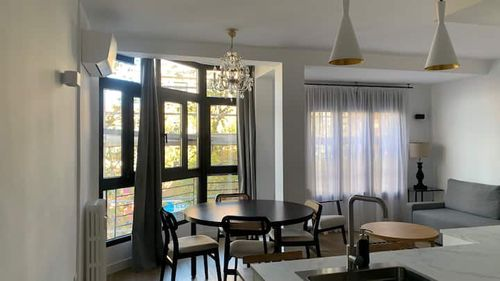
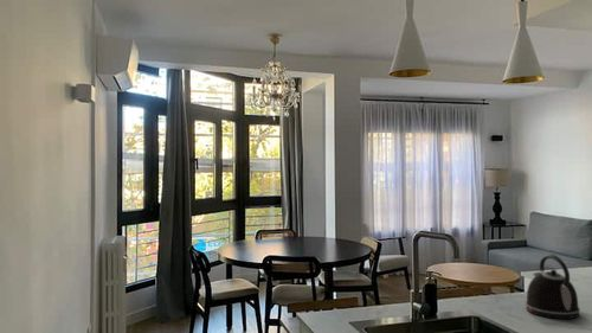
+ kettle (552, 282)
